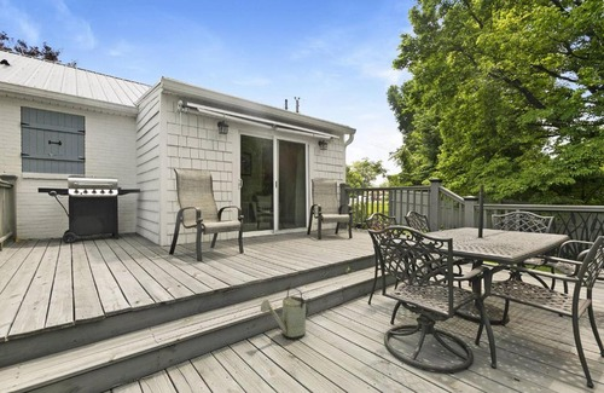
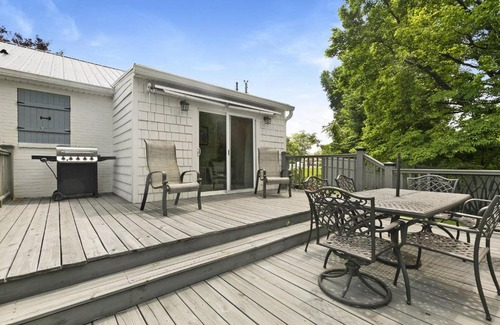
- watering can (285, 313)
